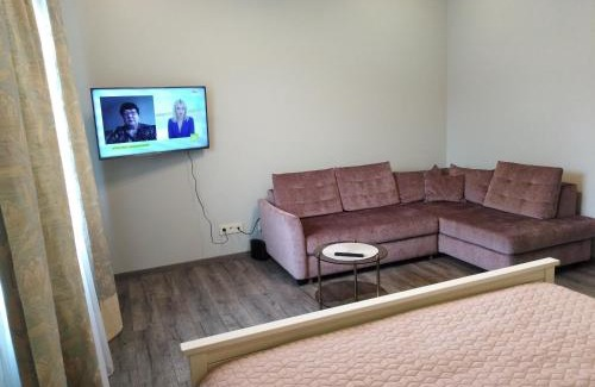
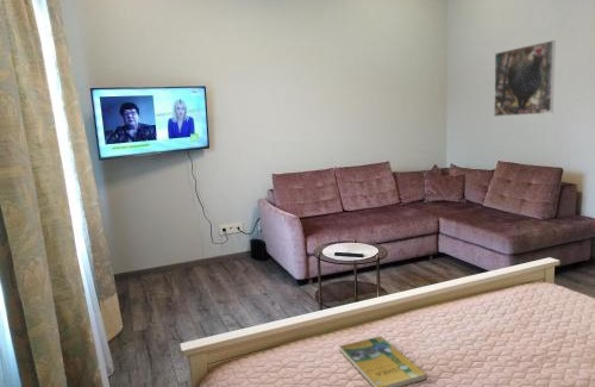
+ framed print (521, 81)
+ booklet (380, 361)
